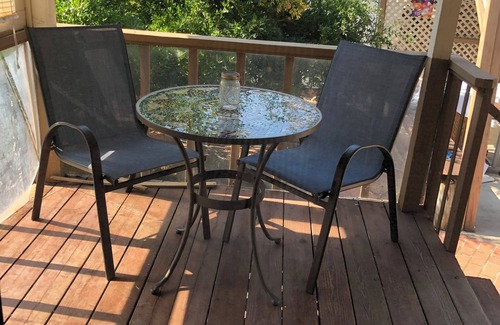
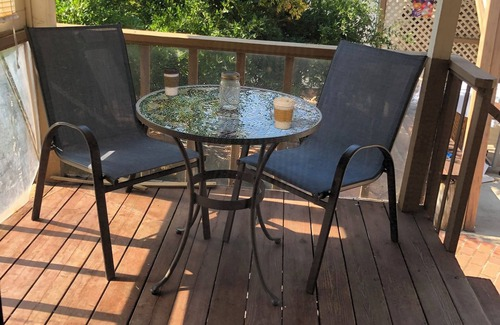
+ coffee cup (171, 81)
+ coffee cup (283, 112)
